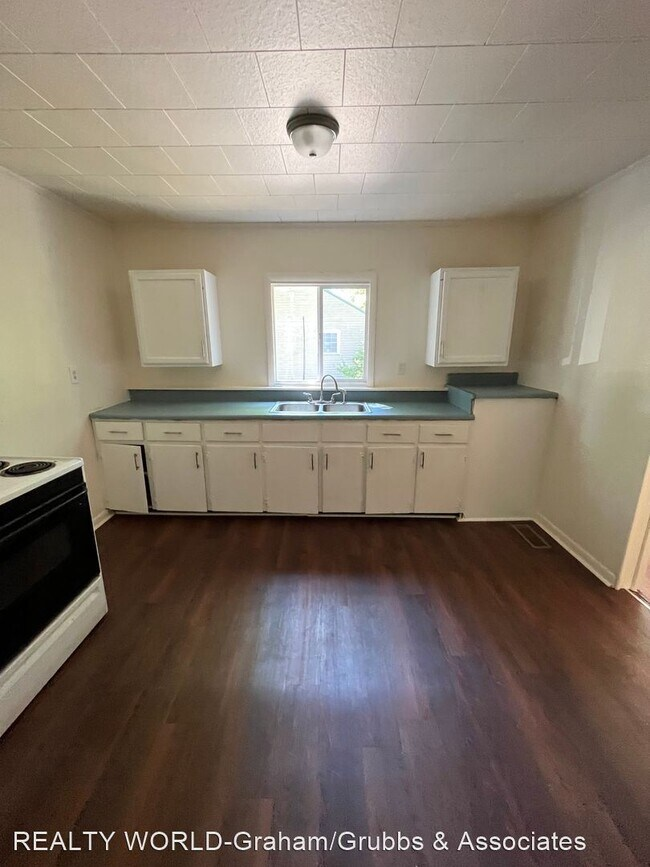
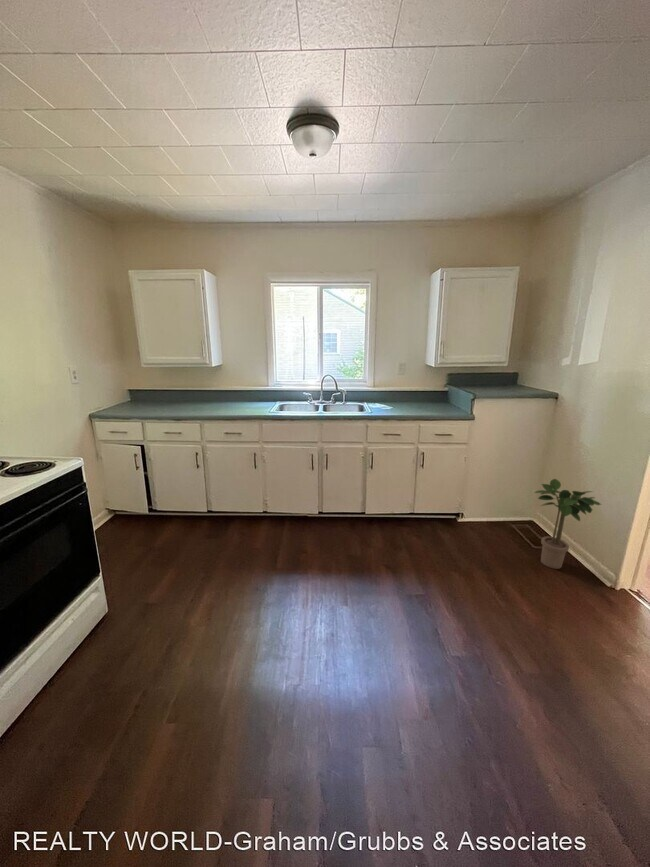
+ potted plant (563, 523)
